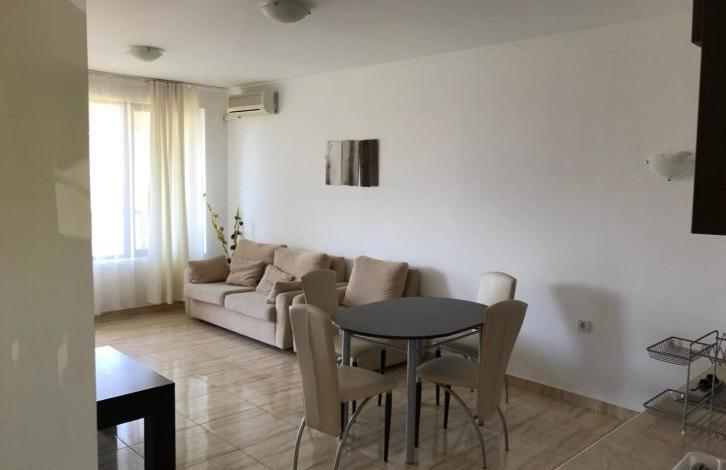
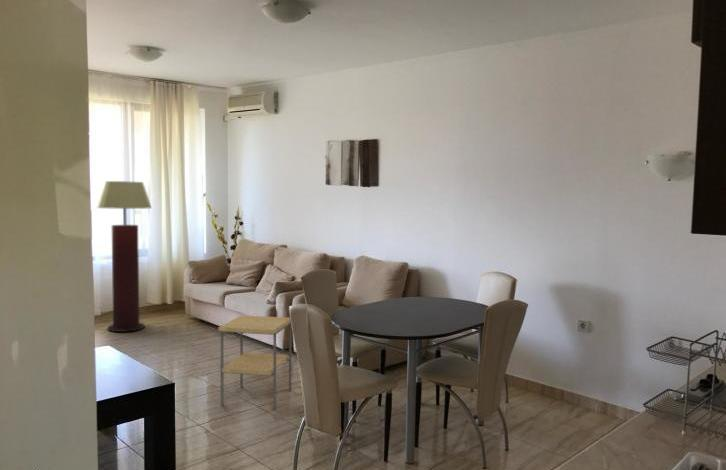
+ floor lamp (125, 255)
+ side table (256, 360)
